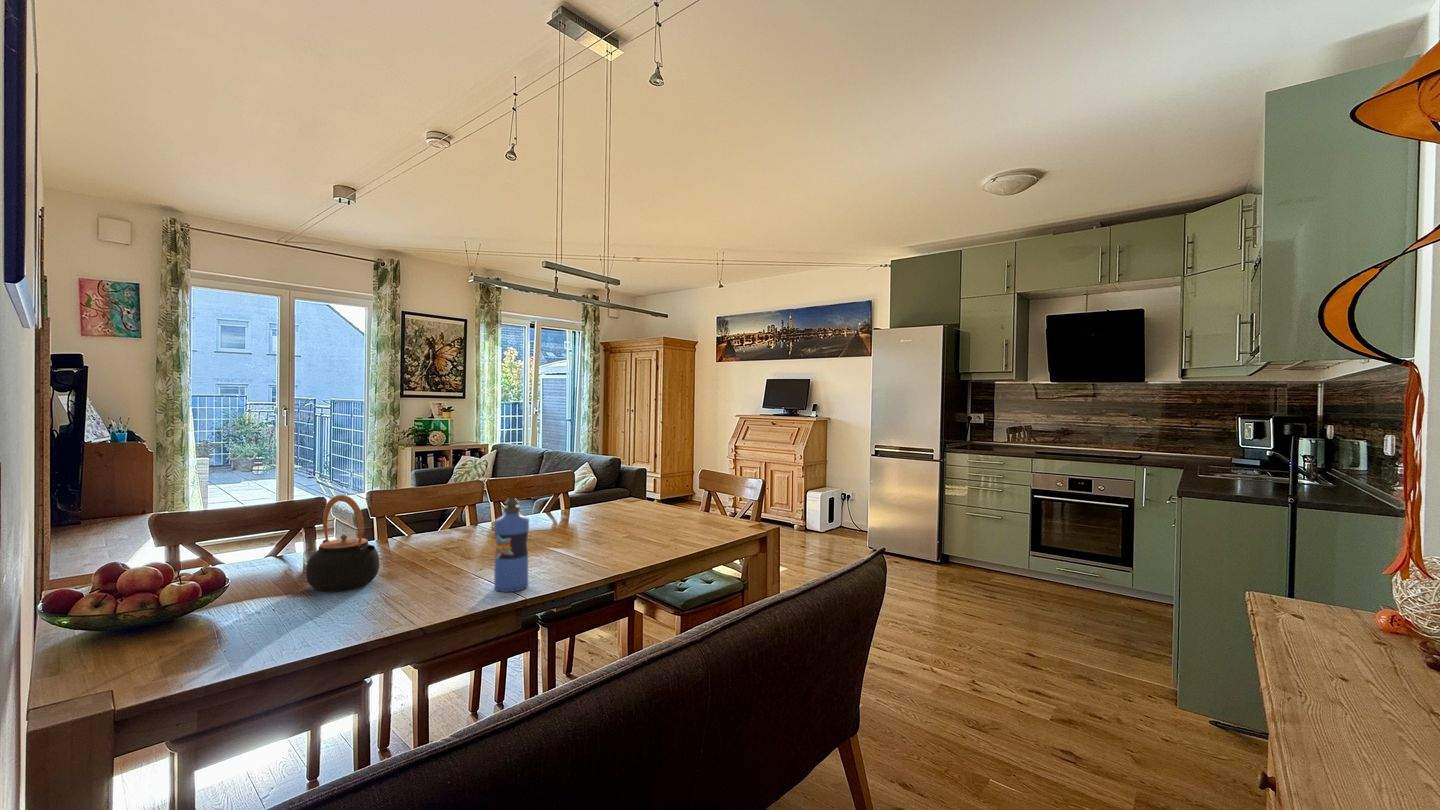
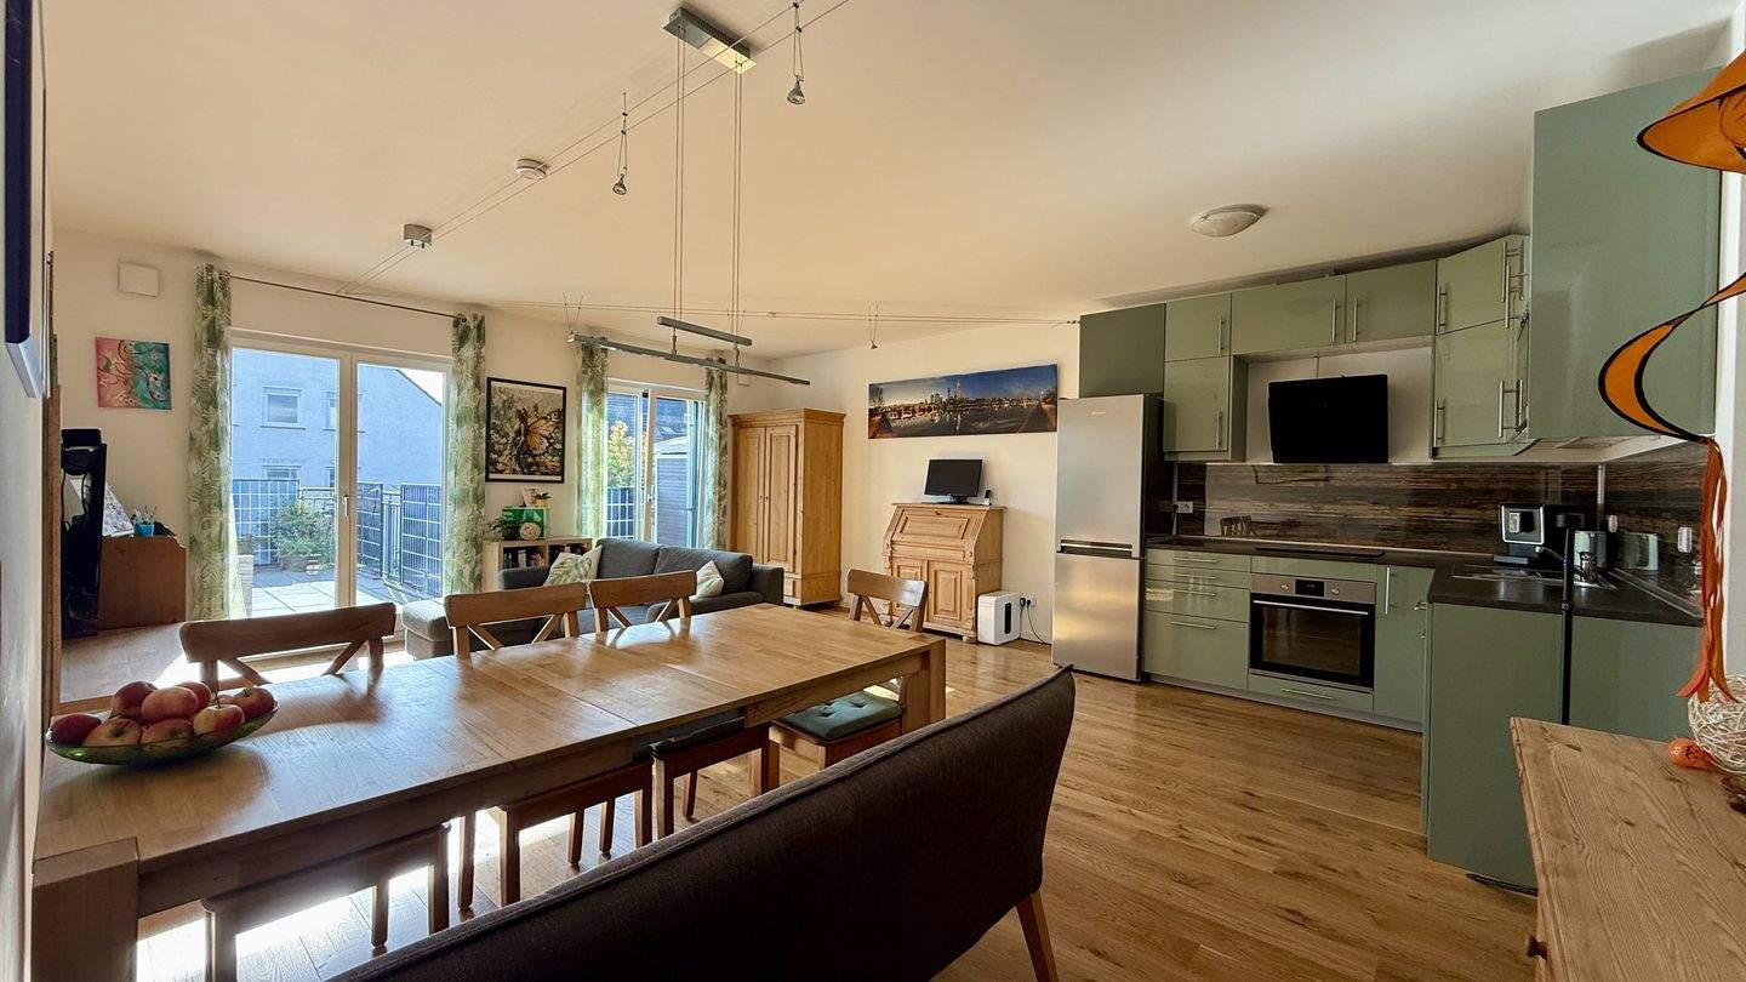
- water bottle (511, 542)
- teapot (347, 540)
